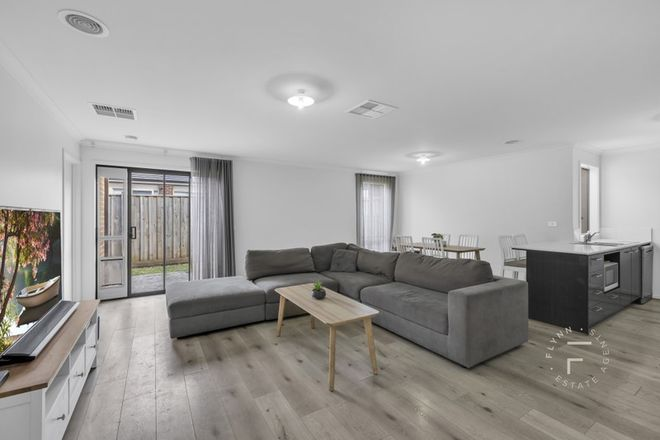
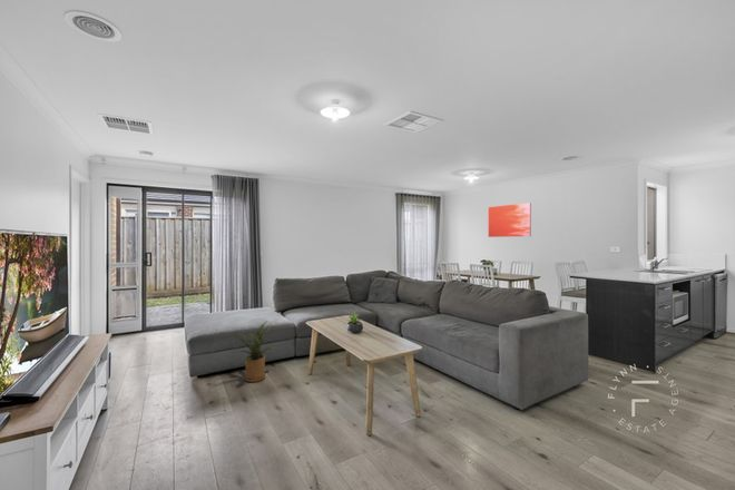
+ wall art (508, 220)
+ house plant (253, 351)
